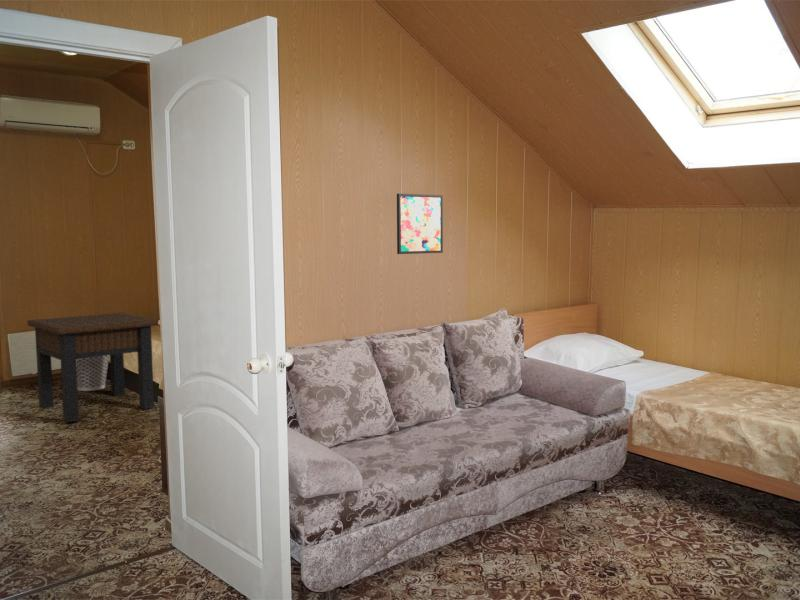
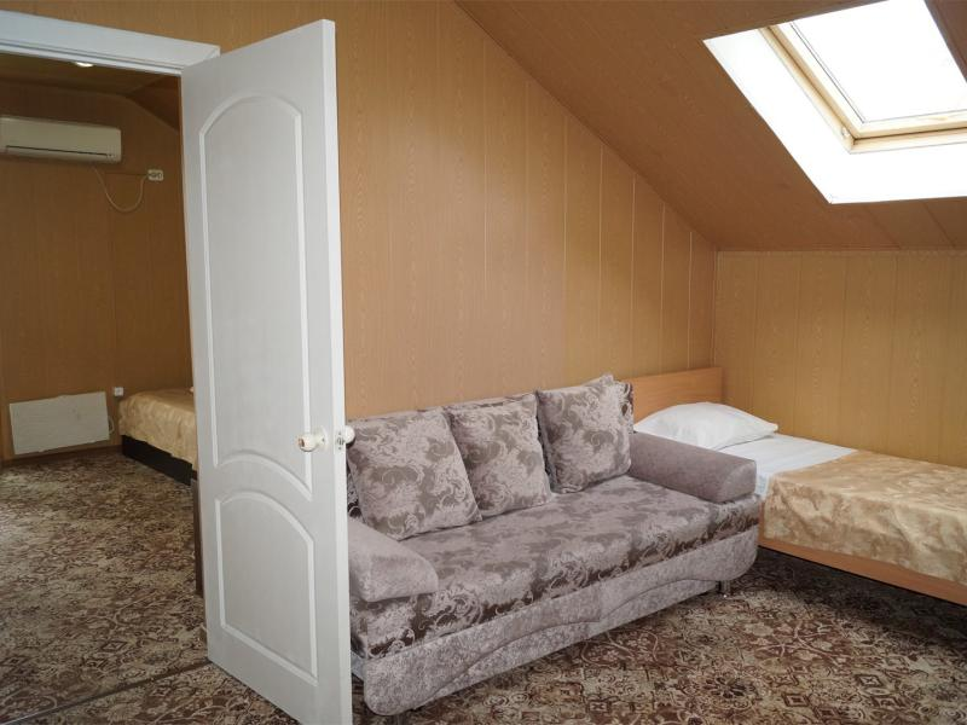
- wall art (420, 224)
- side table (94, 356)
- wastebasket (90, 369)
